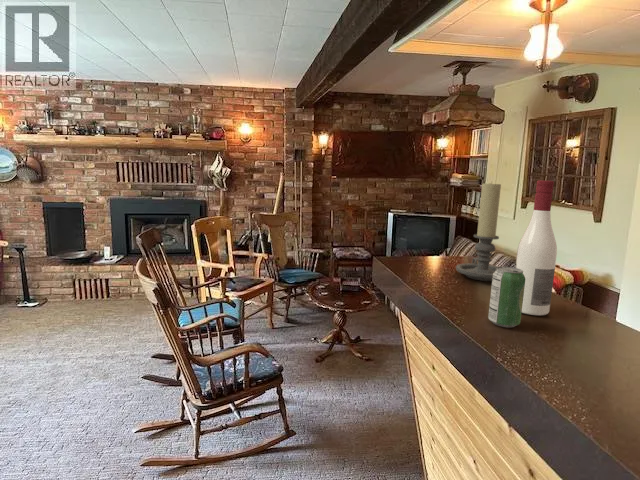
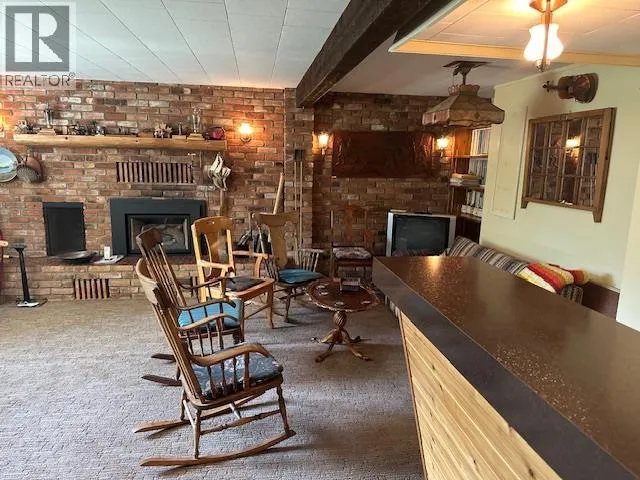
- beverage can (506, 296)
- candle holder (485, 229)
- alcohol (537, 247)
